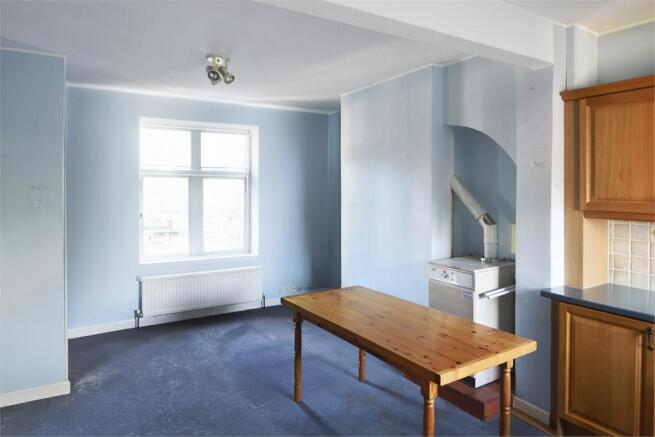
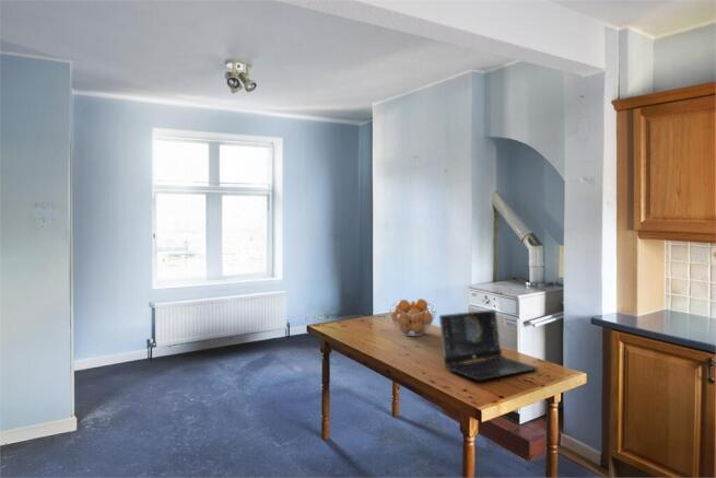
+ laptop (488, 342)
+ fruit basket (412, 316)
